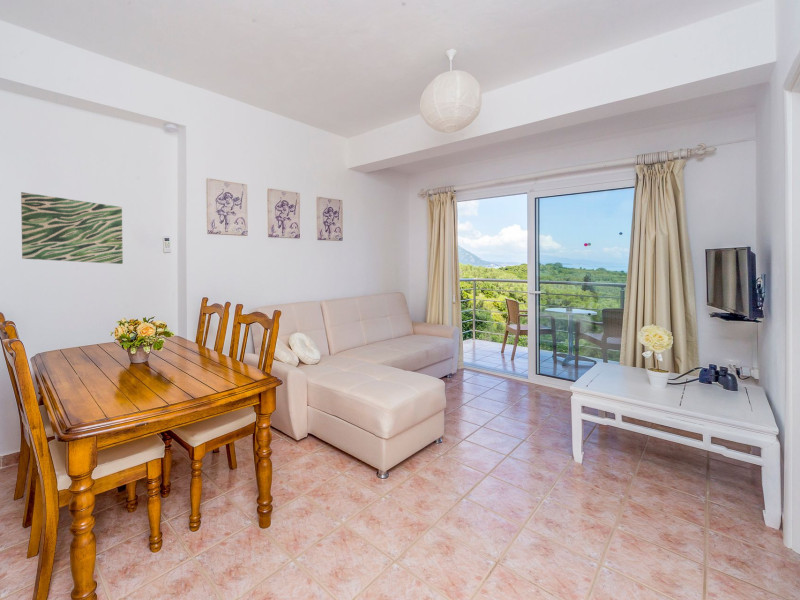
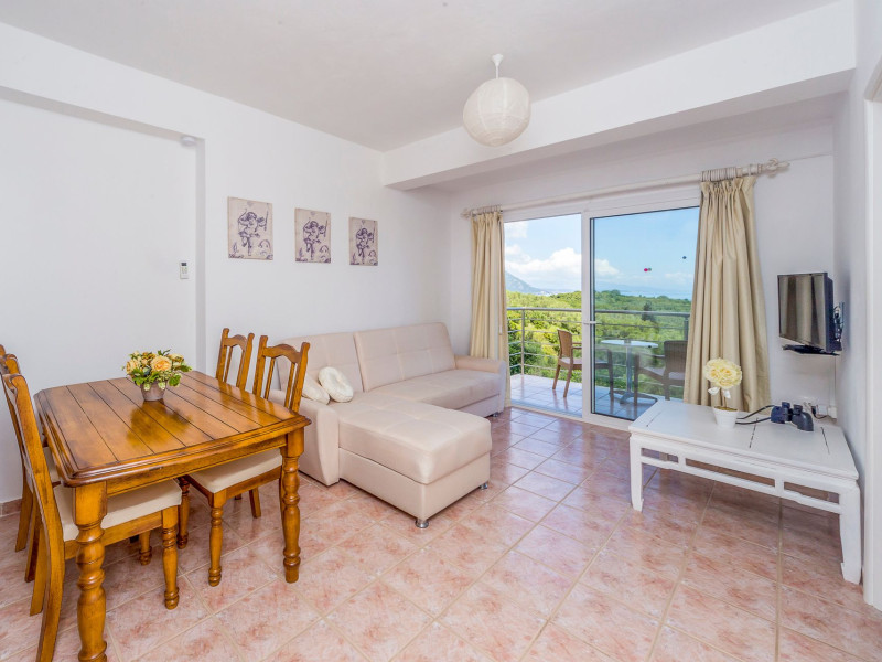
- wall art (75, 230)
